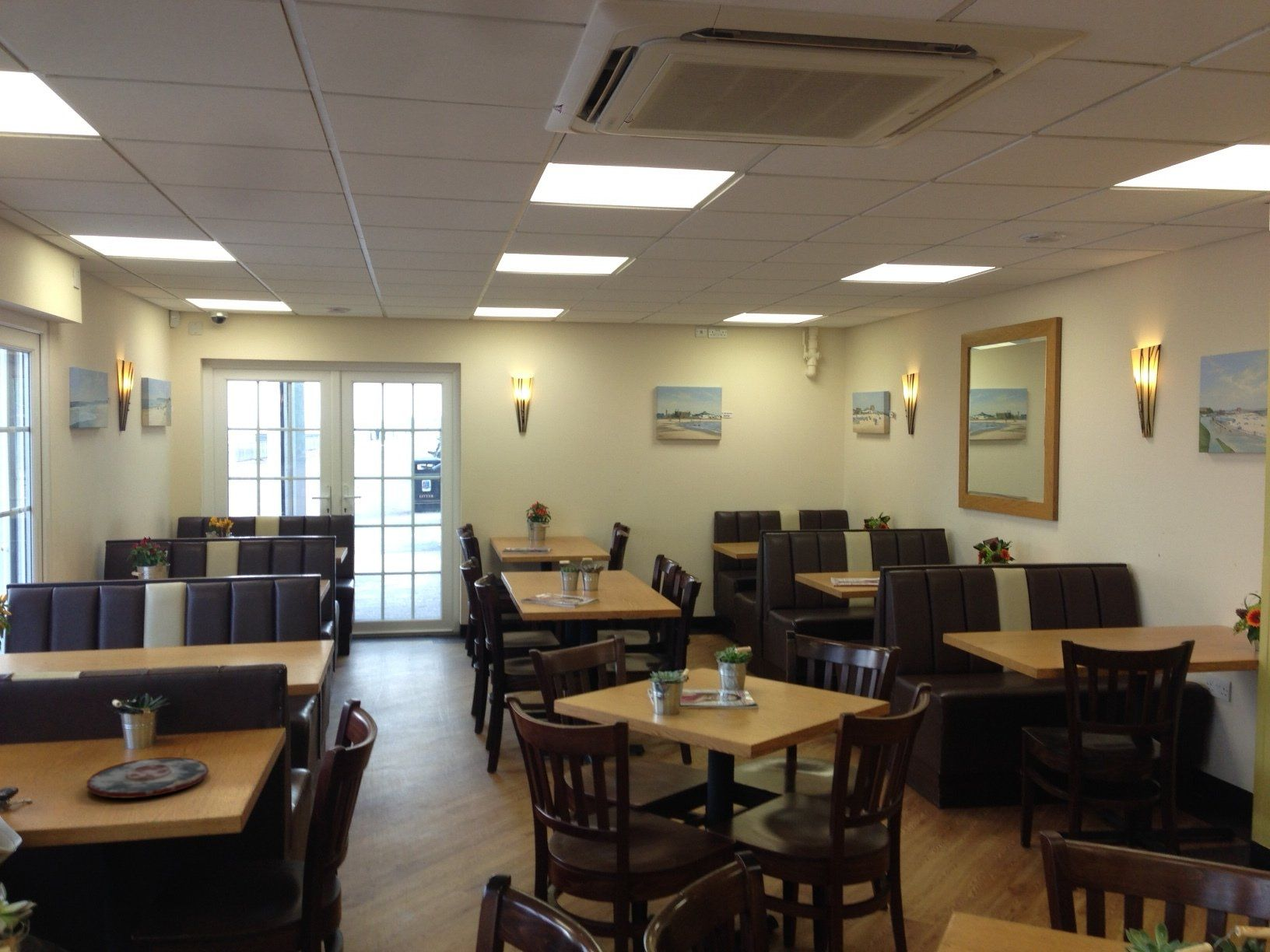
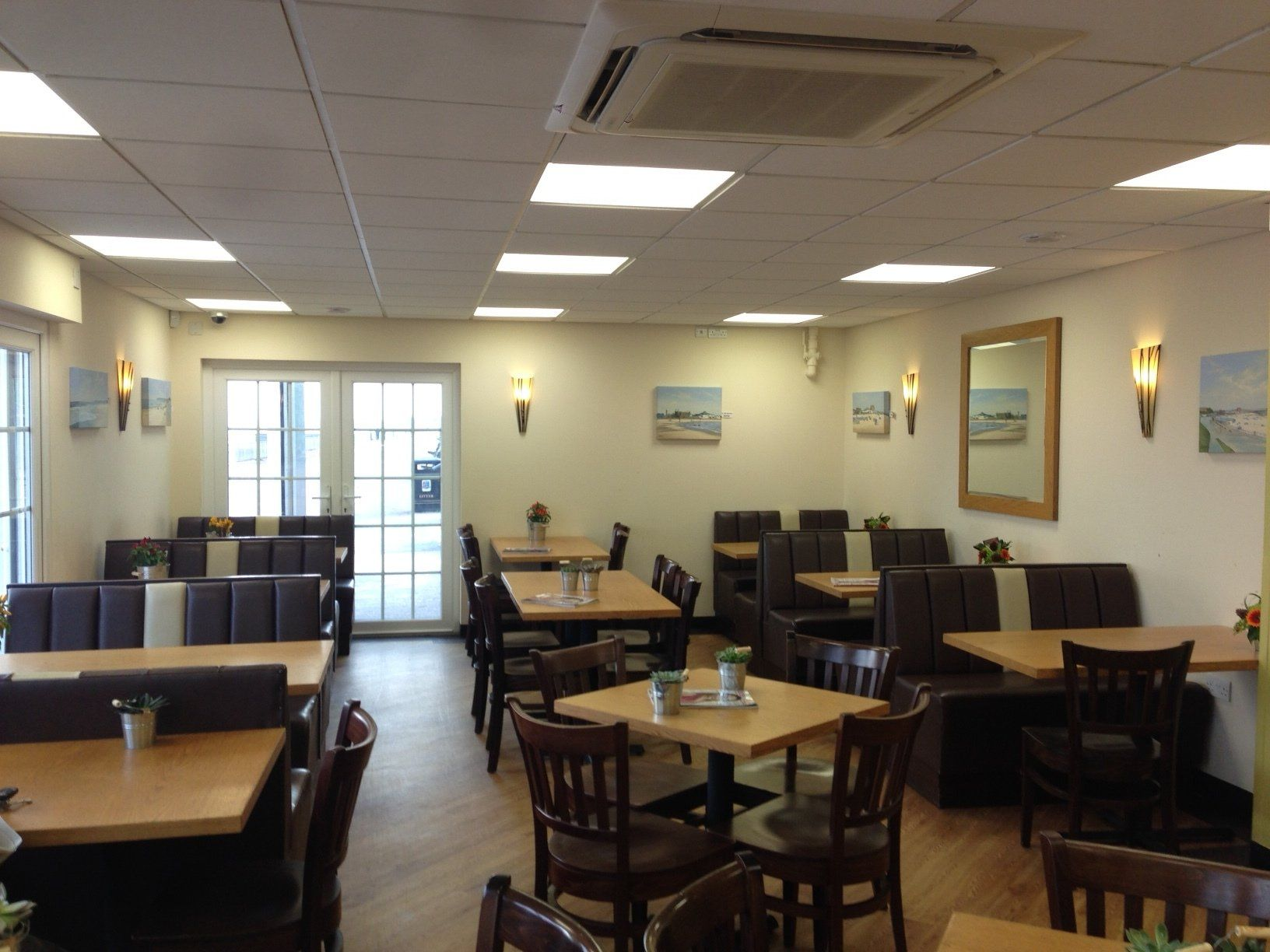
- plate (149, 777)
